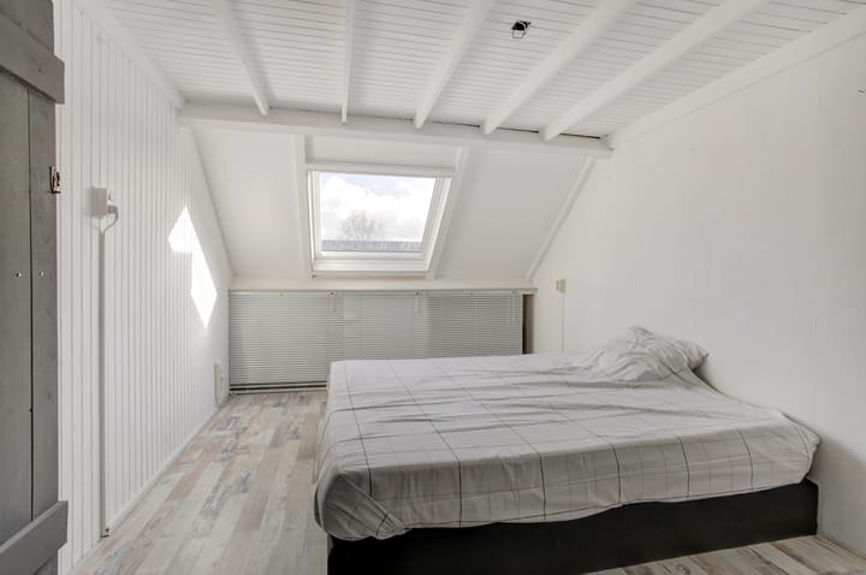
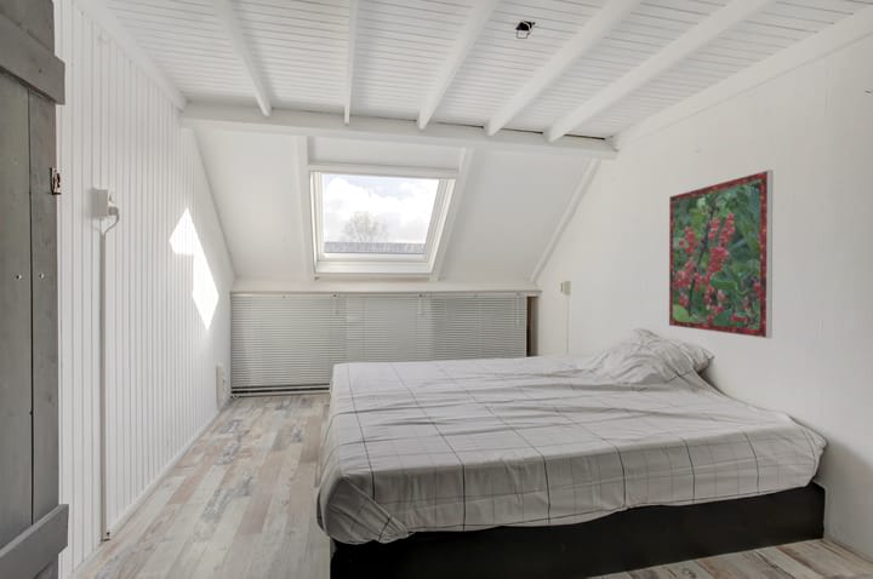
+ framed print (713, 258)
